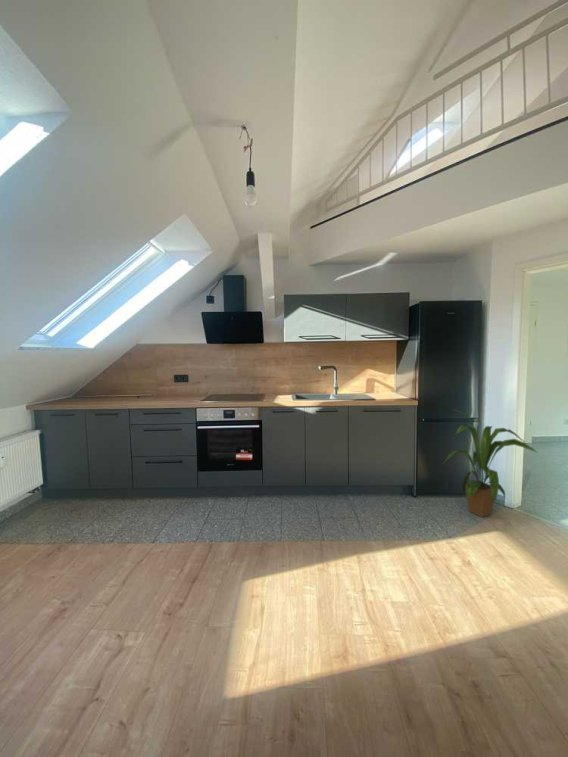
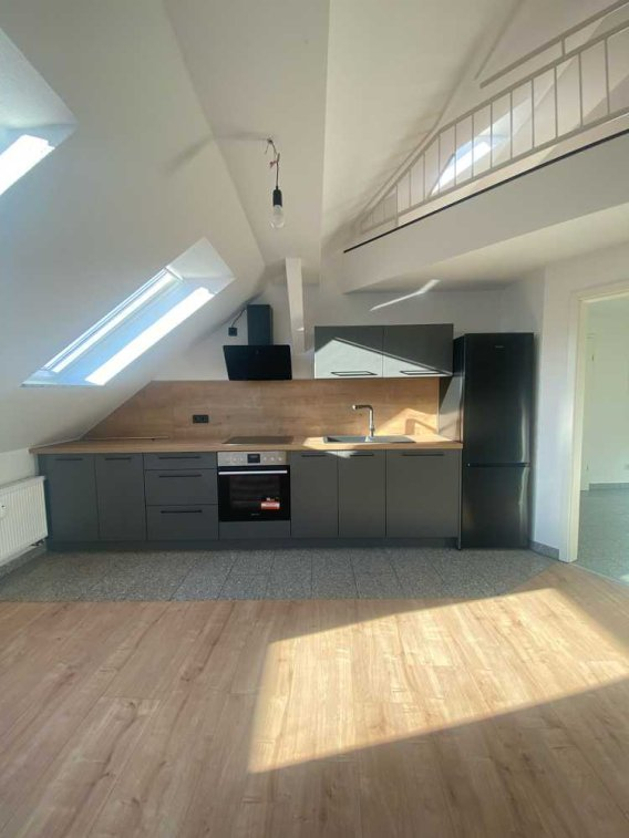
- house plant (489, 465)
